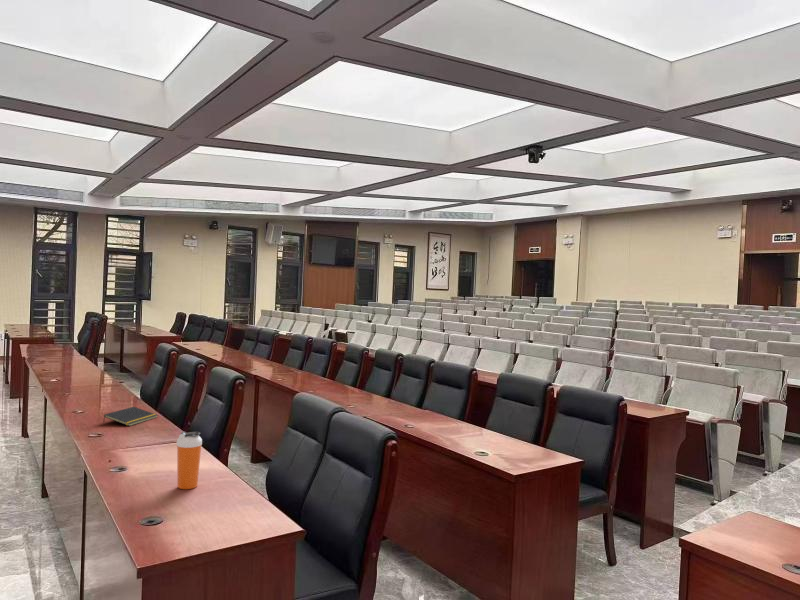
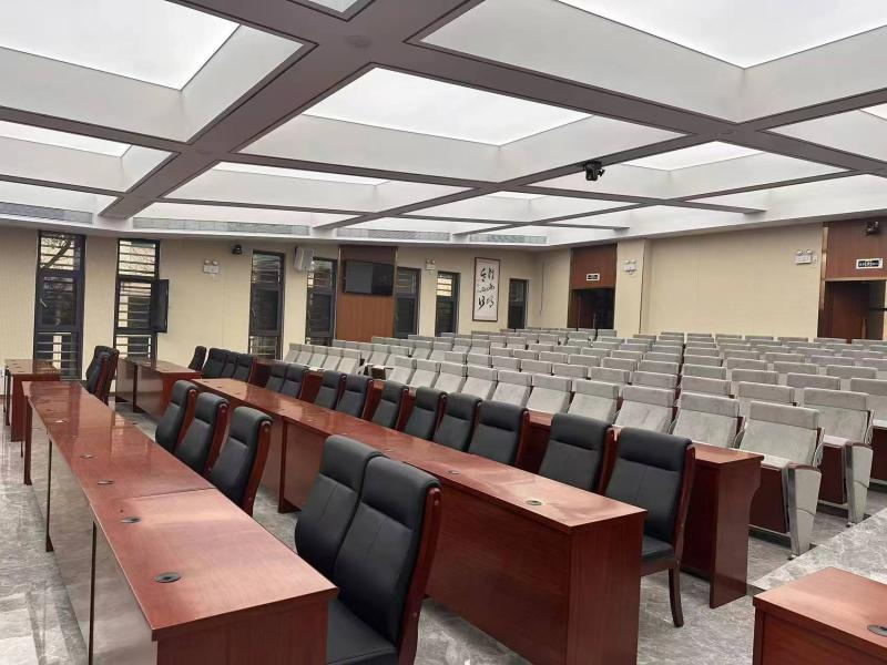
- notepad (131, 415)
- shaker bottle (188, 459)
